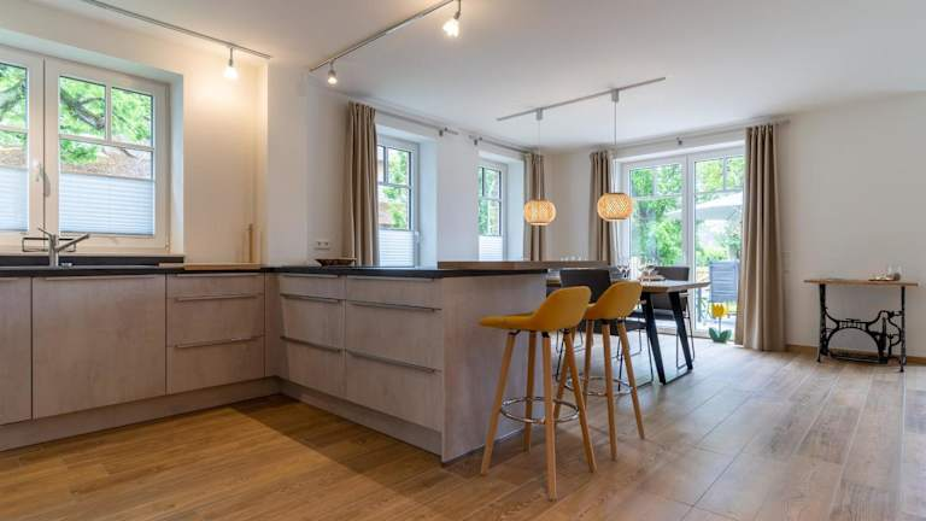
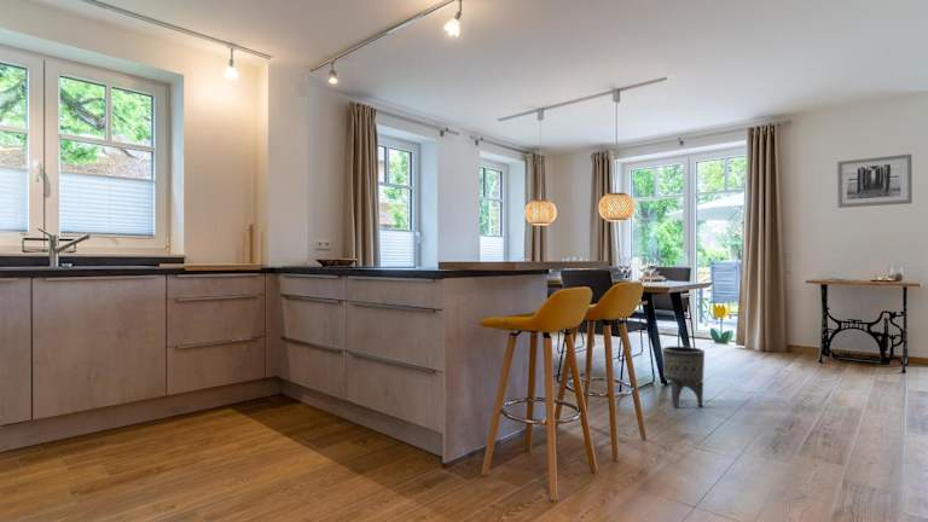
+ planter (683, 376)
+ wall art (872, 181)
